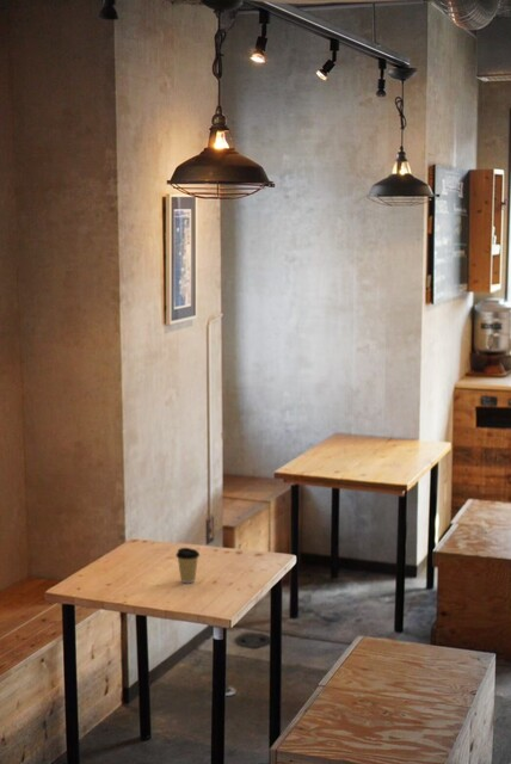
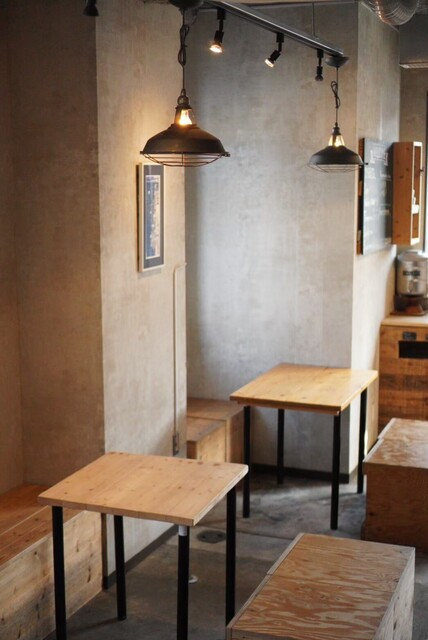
- coffee cup (187, 565)
